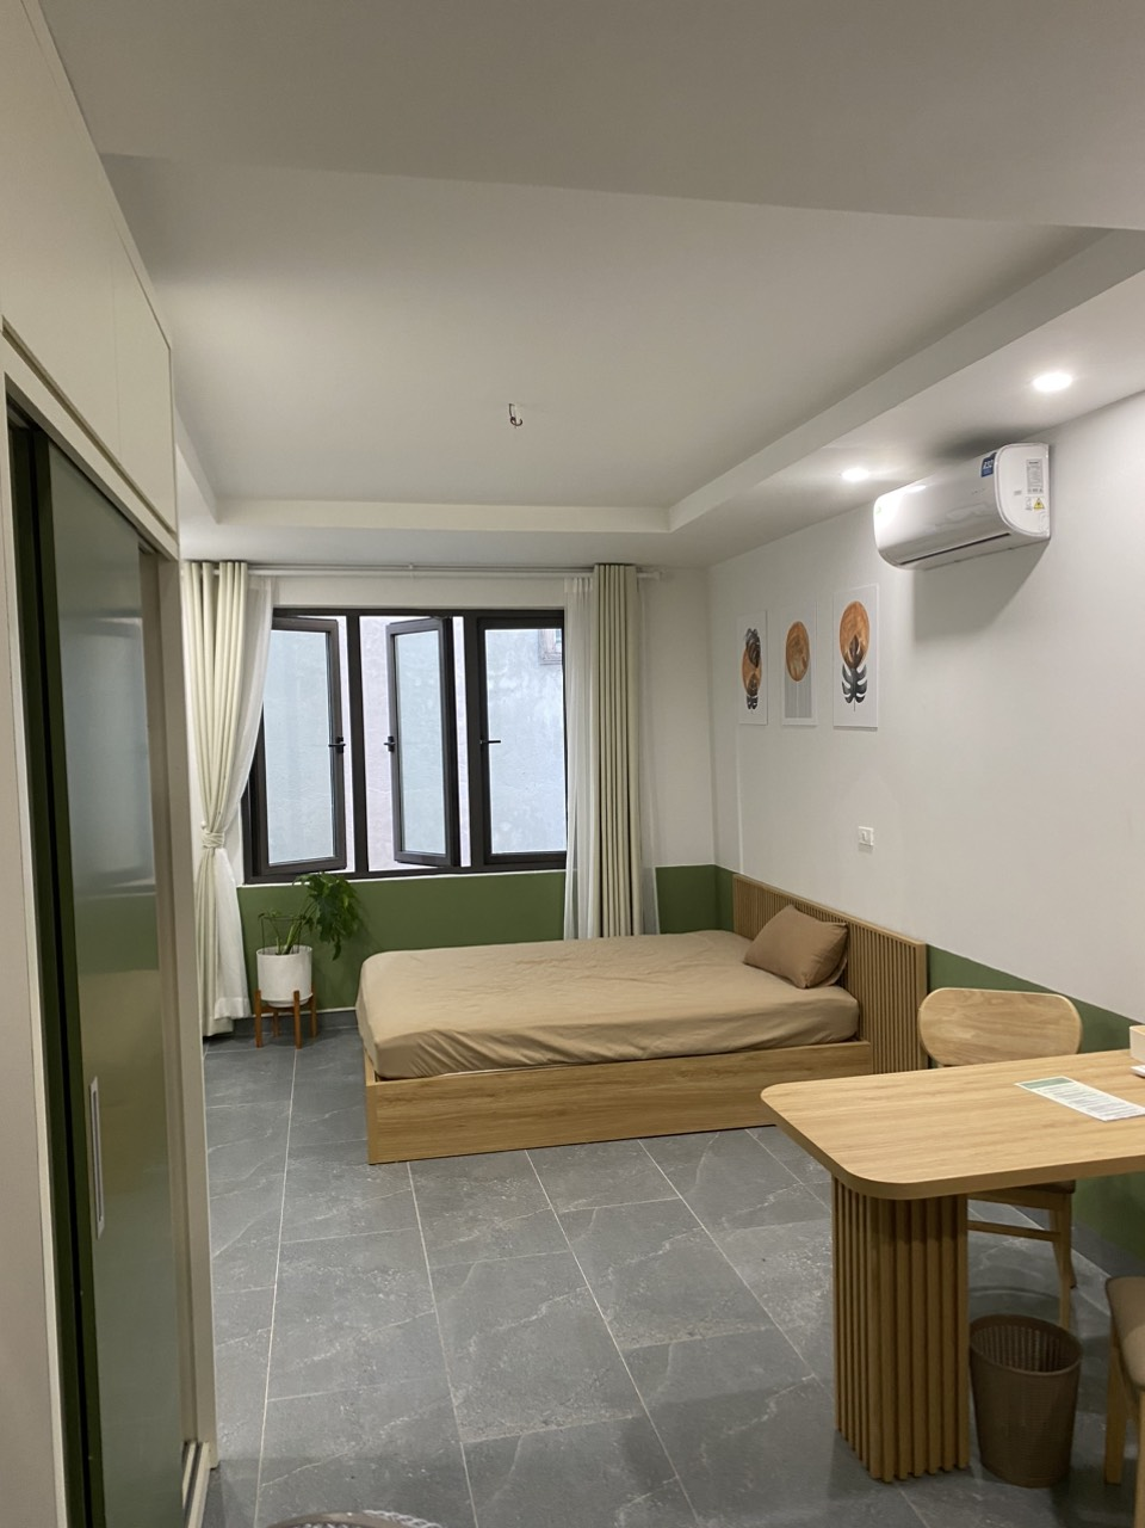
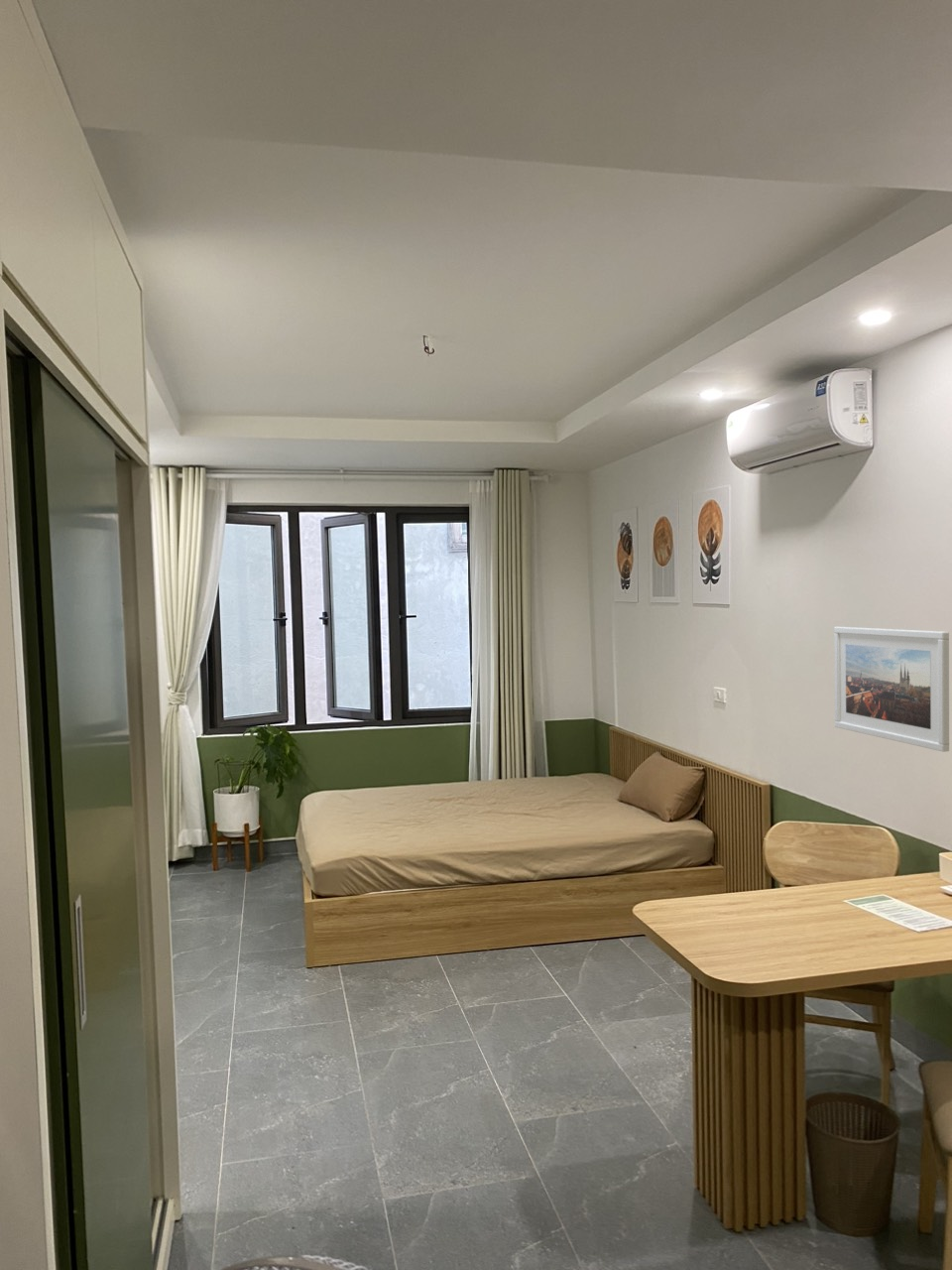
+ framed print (887, 684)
